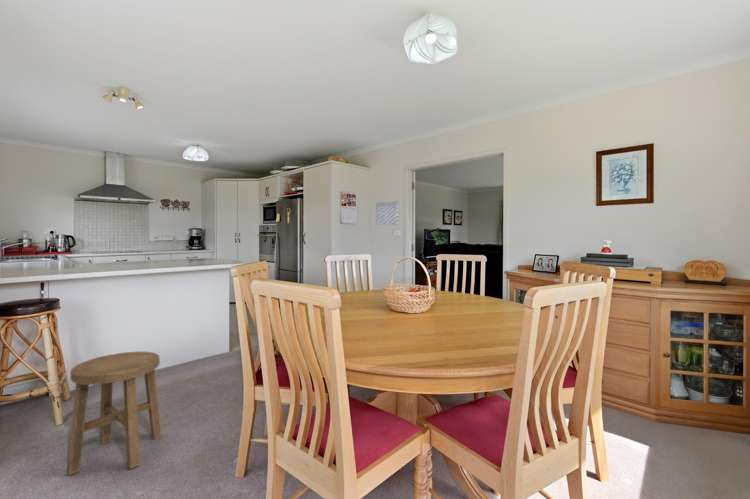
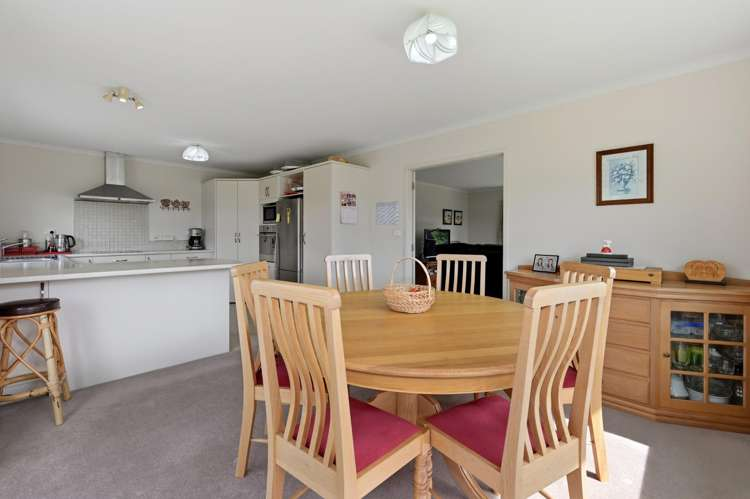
- stool (117, 409)
